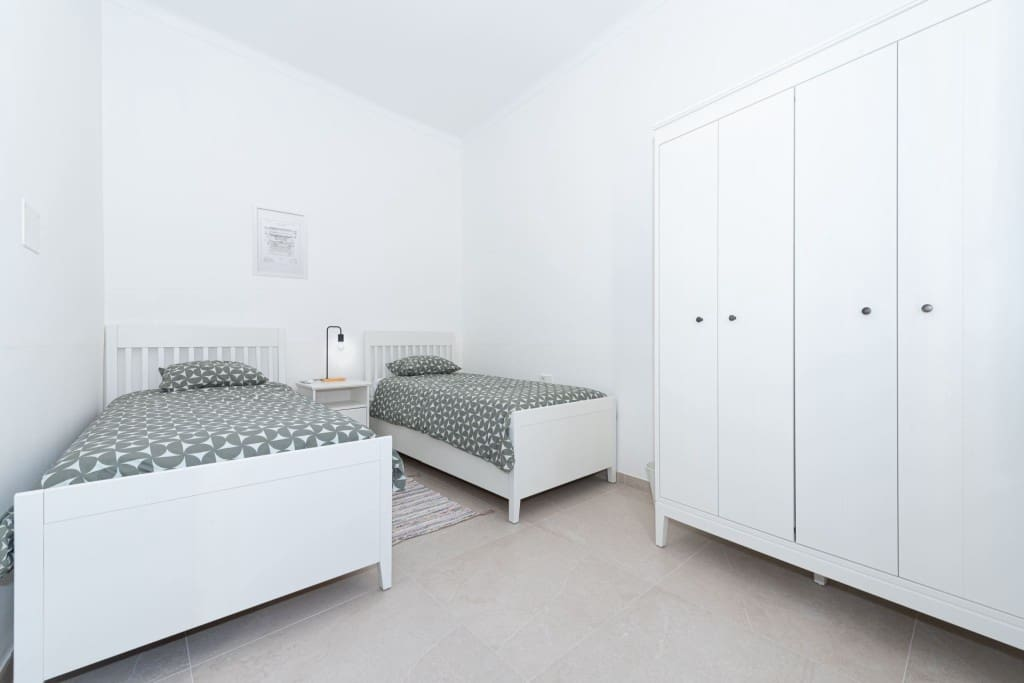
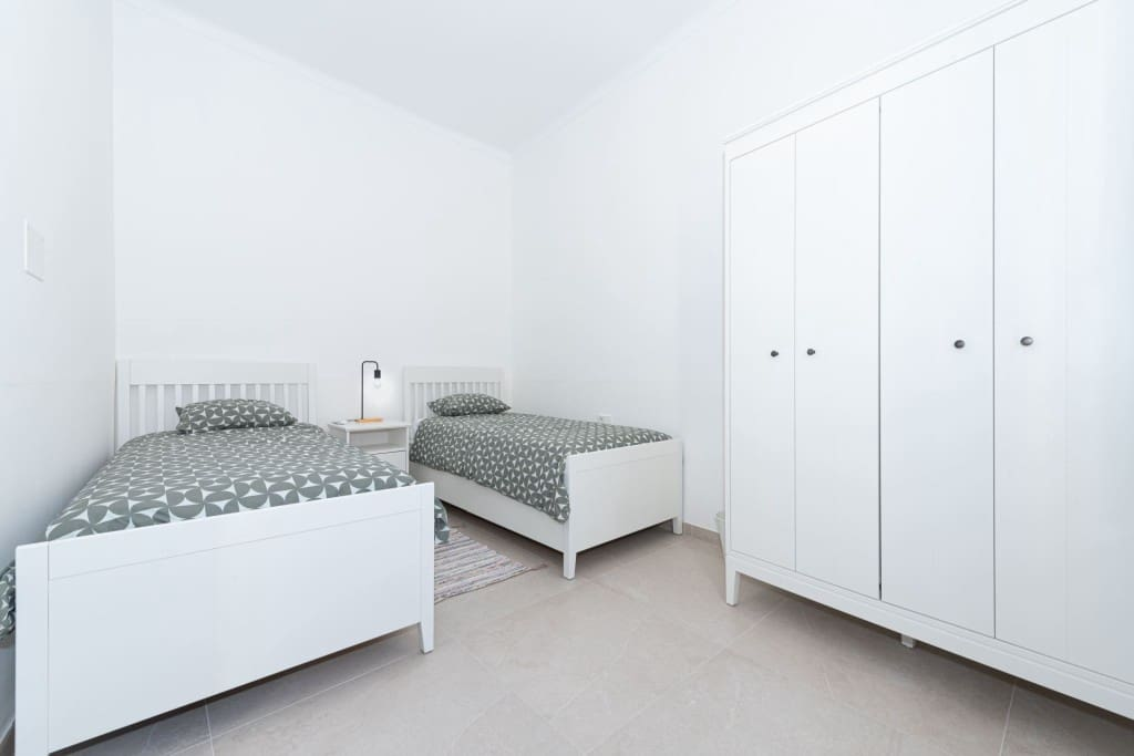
- wall art (281, 242)
